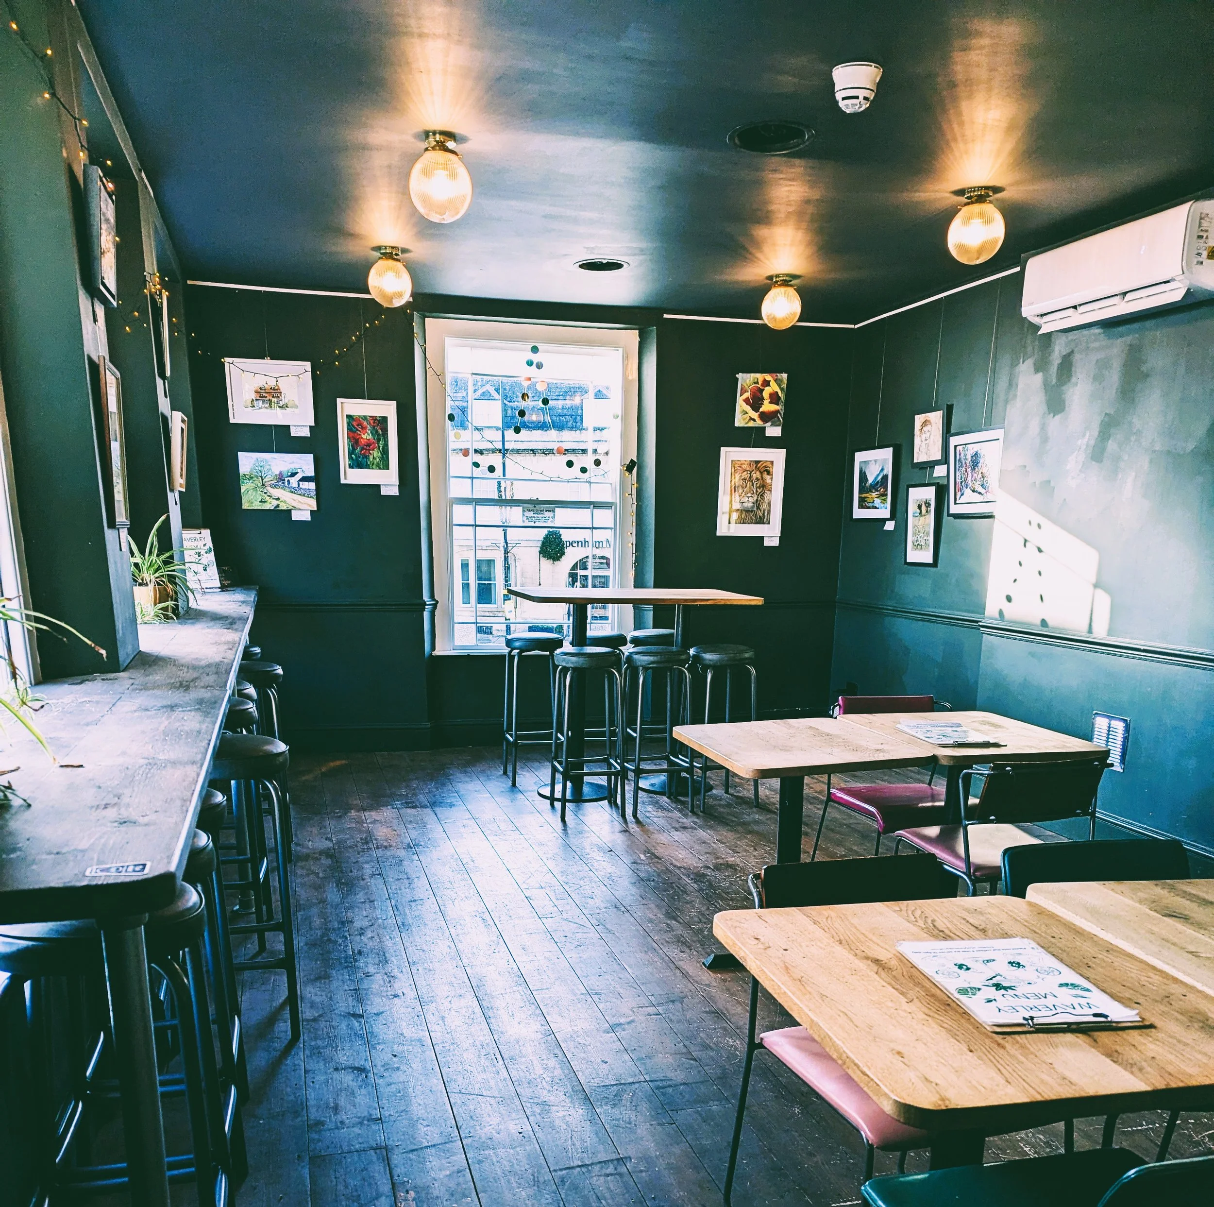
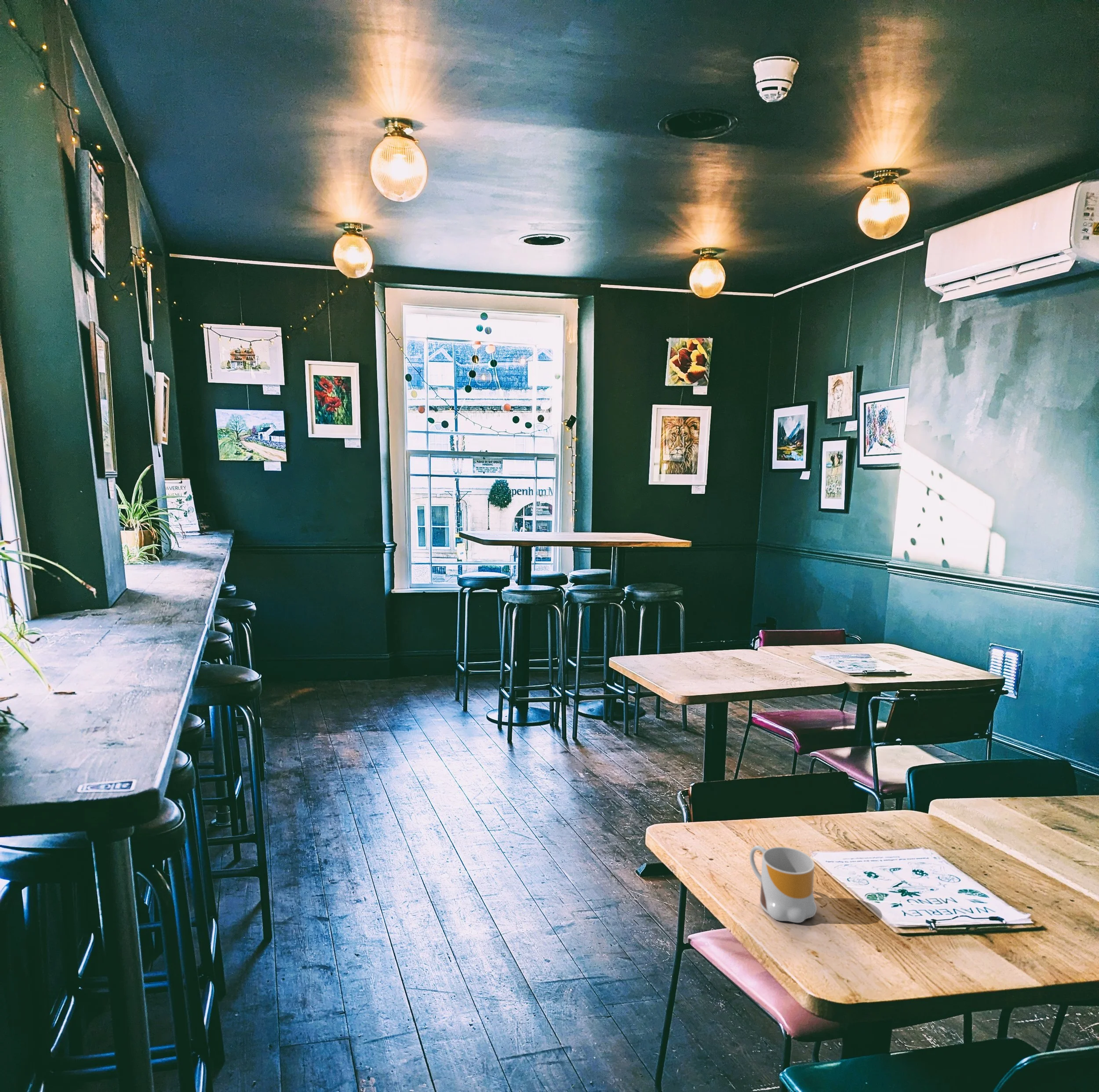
+ mug (779, 879)
